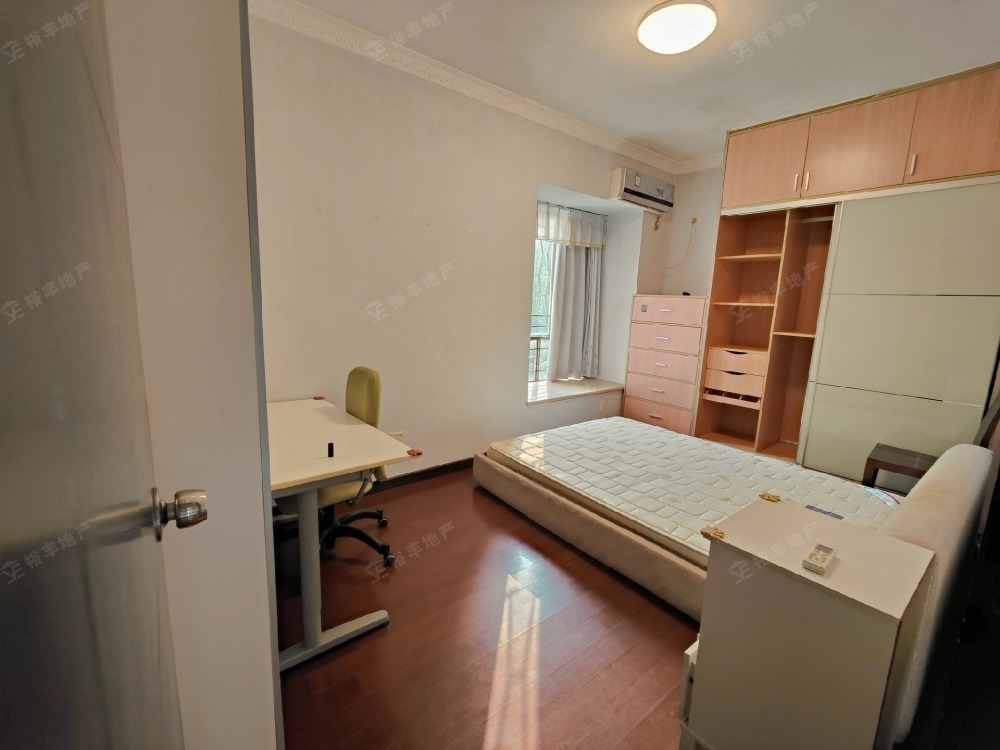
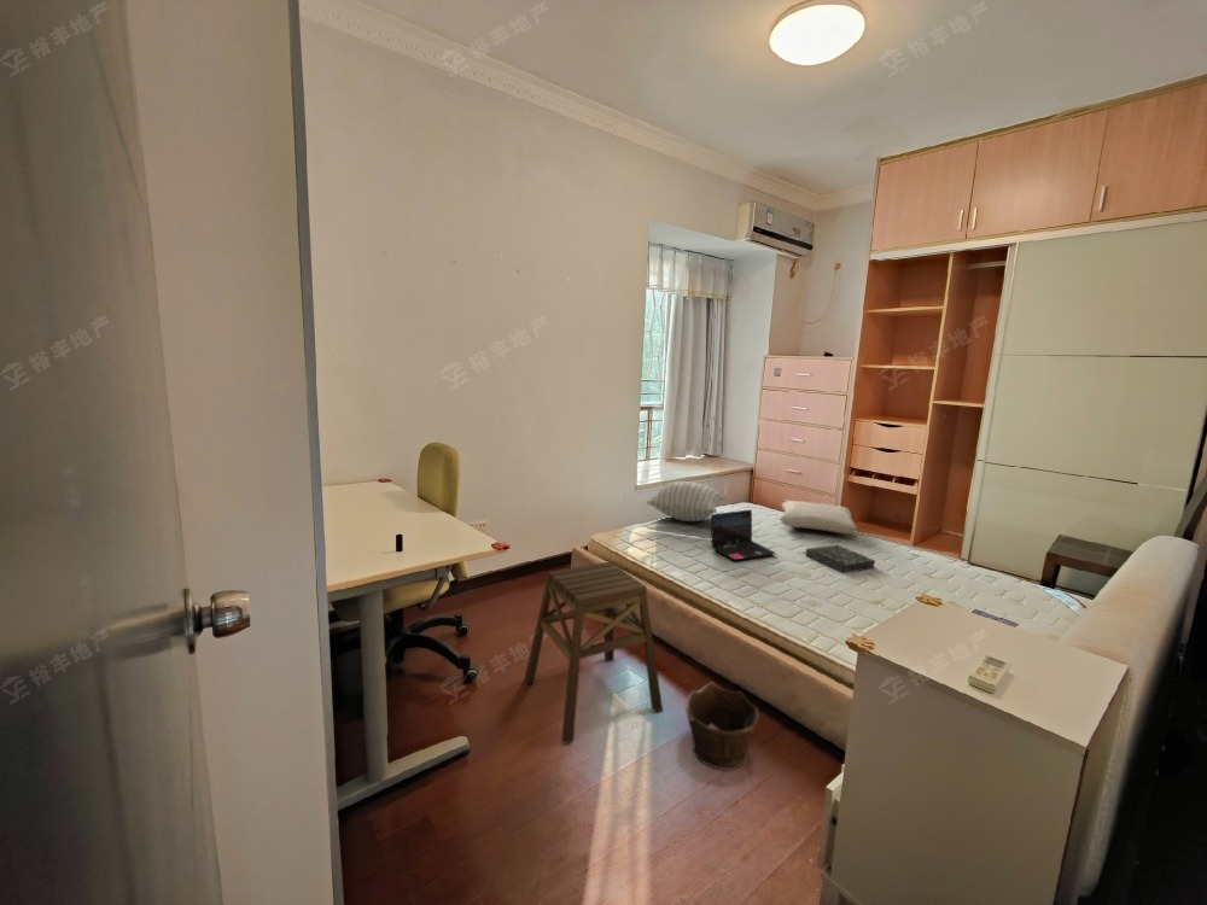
+ pillow (816, 516)
+ pillow (687, 500)
+ laptop (742, 533)
+ stool (593, 637)
+ clay pot (721, 718)
+ book (839, 557)
